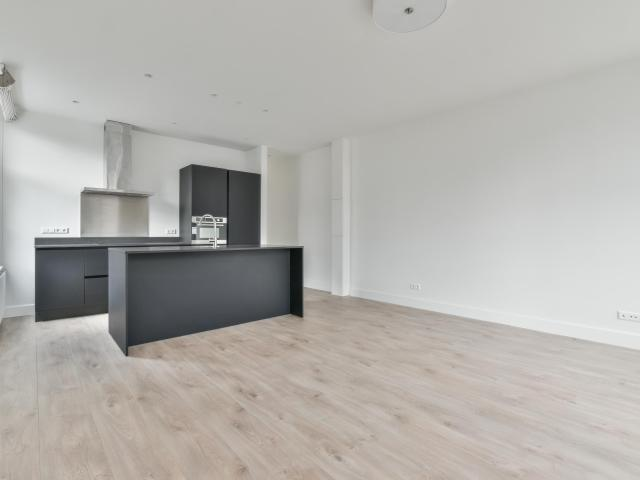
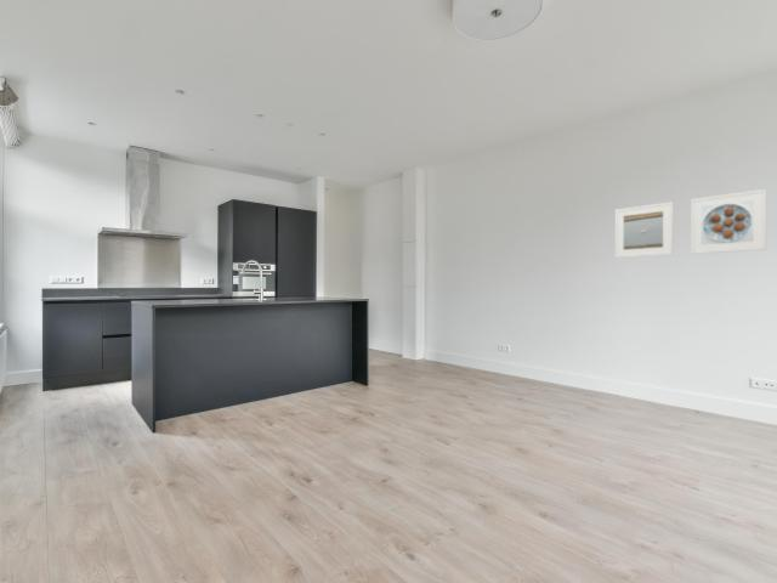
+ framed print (642, 231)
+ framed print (726, 222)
